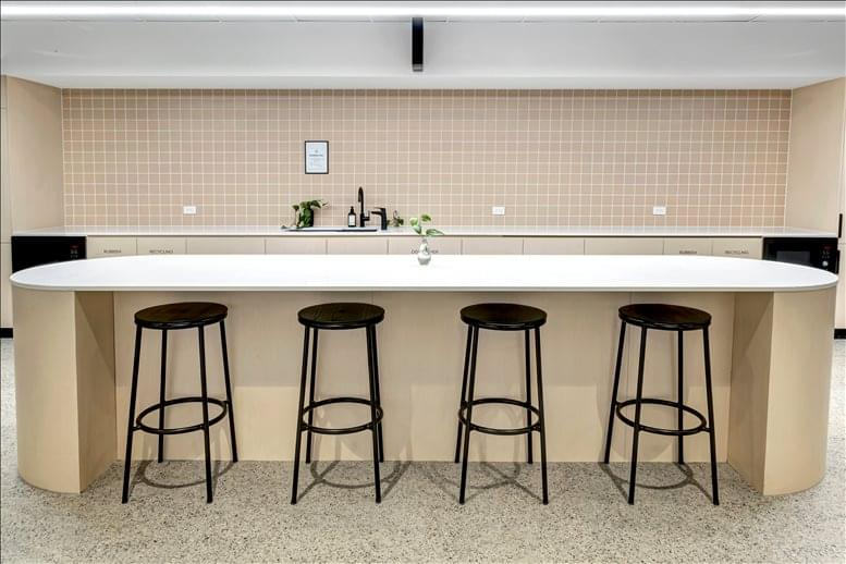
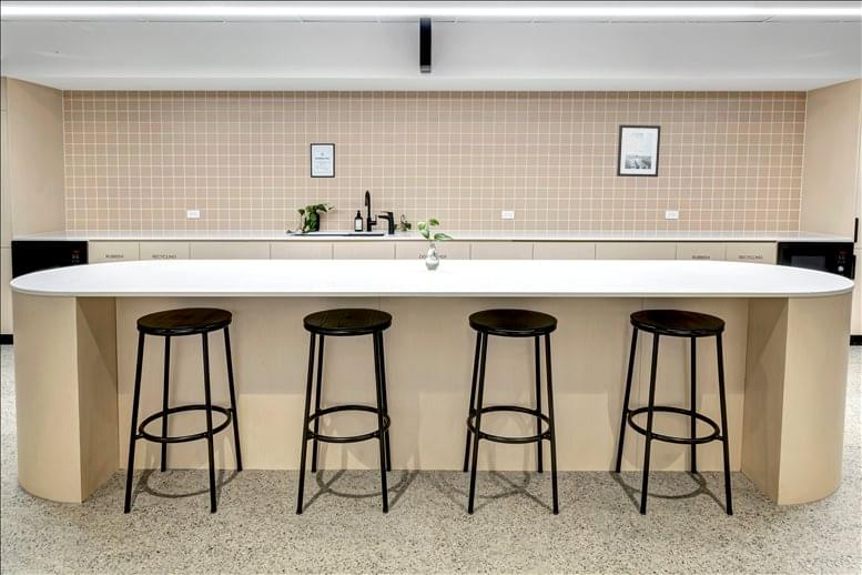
+ wall art (638, 151)
